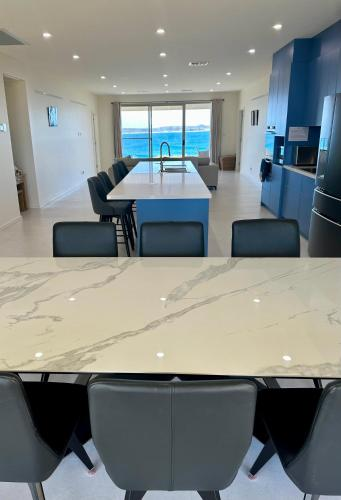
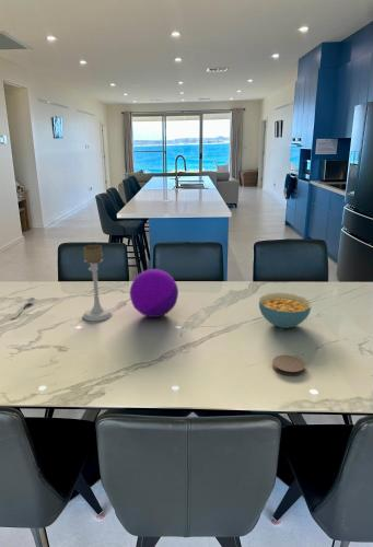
+ candle holder (95, 281)
+ coaster (288, 364)
+ spoon (23, 306)
+ cereal bowl (283, 313)
+ decorative orb (153, 292)
